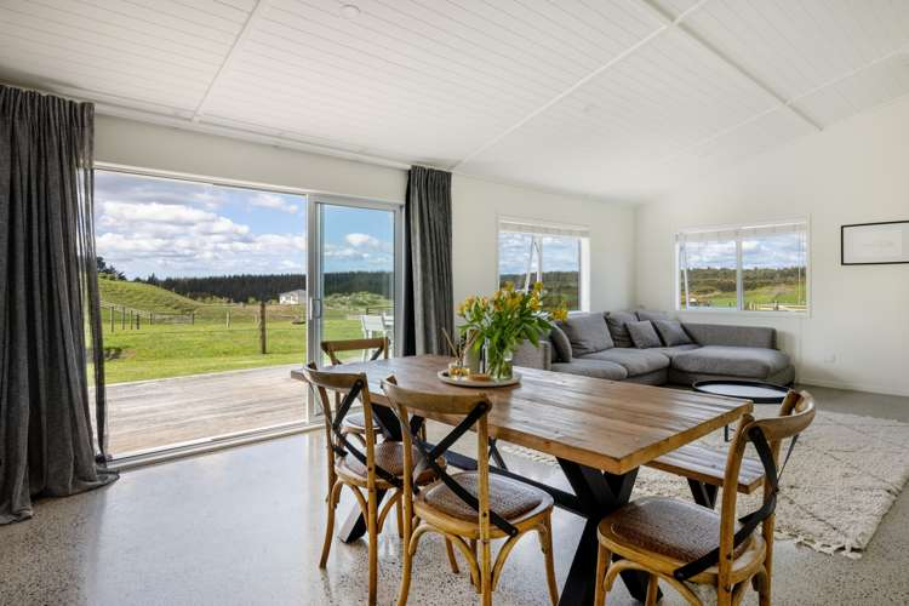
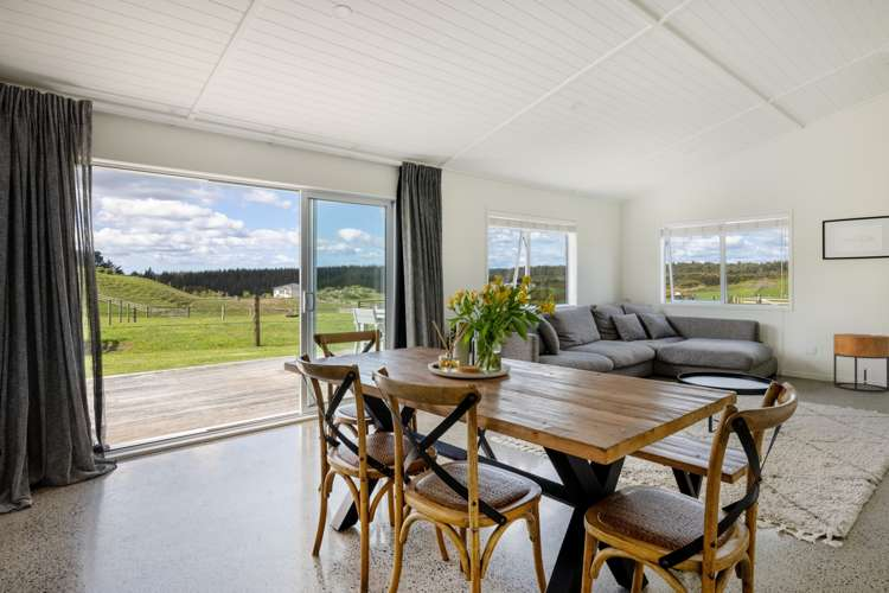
+ side table (861, 357)
